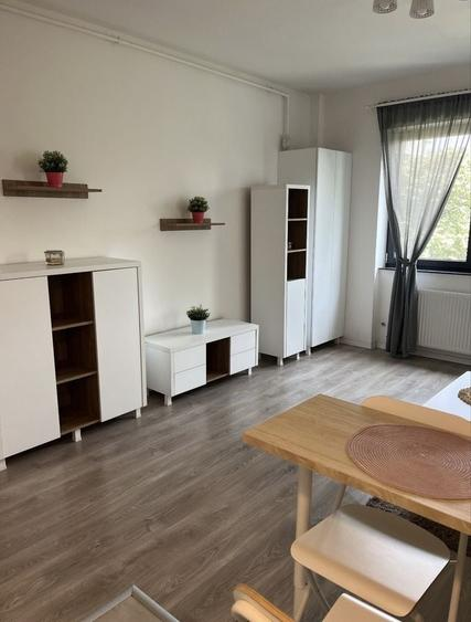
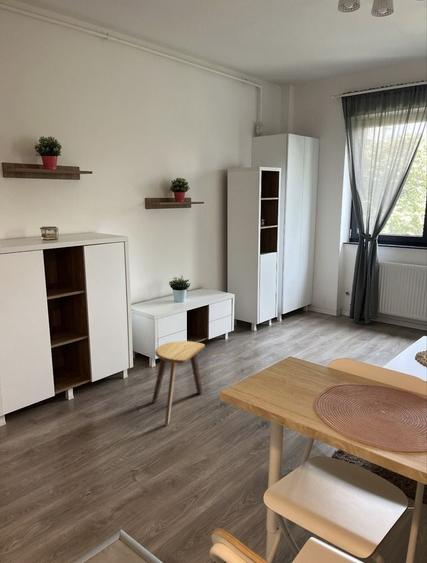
+ stool (174, 376)
